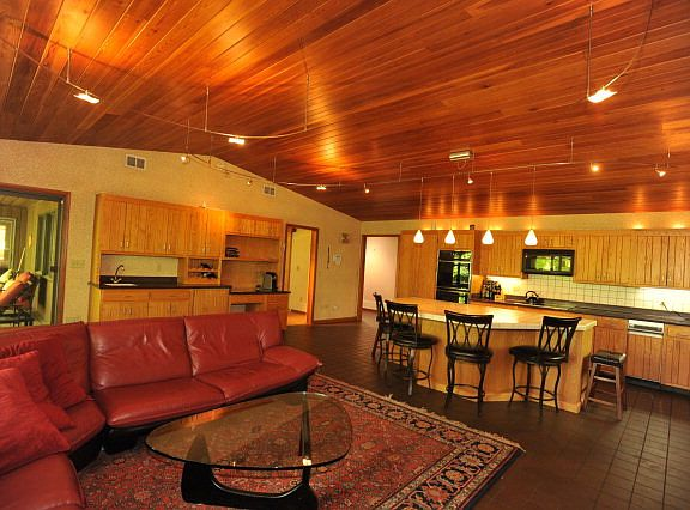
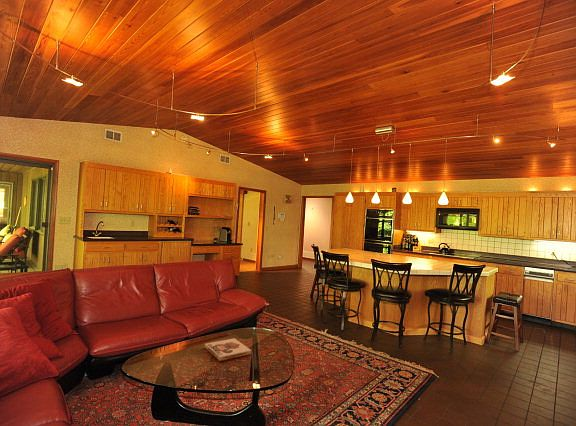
+ board game (227, 348)
